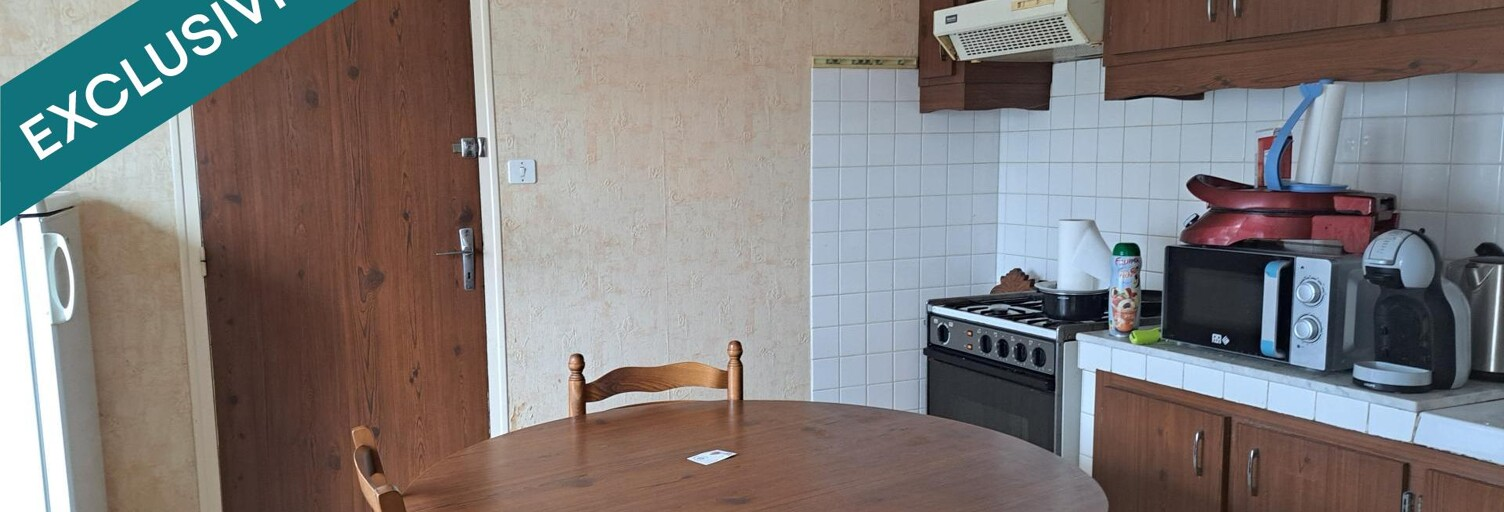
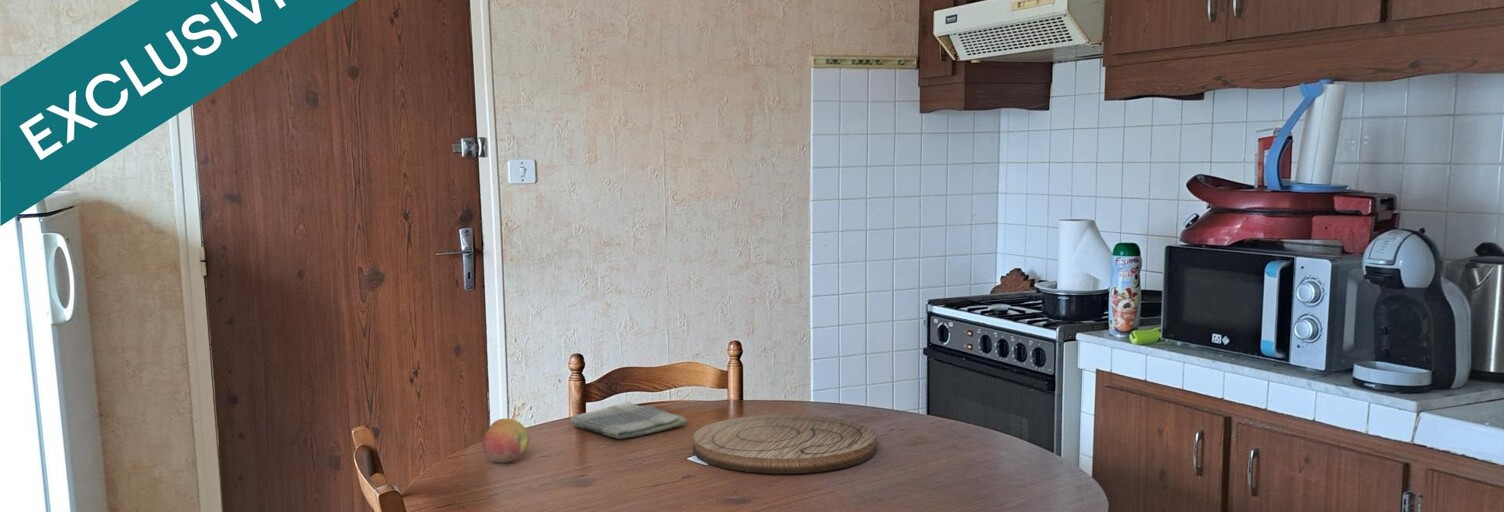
+ dish towel (629, 418)
+ fruit (504, 440)
+ cutting board (784, 441)
